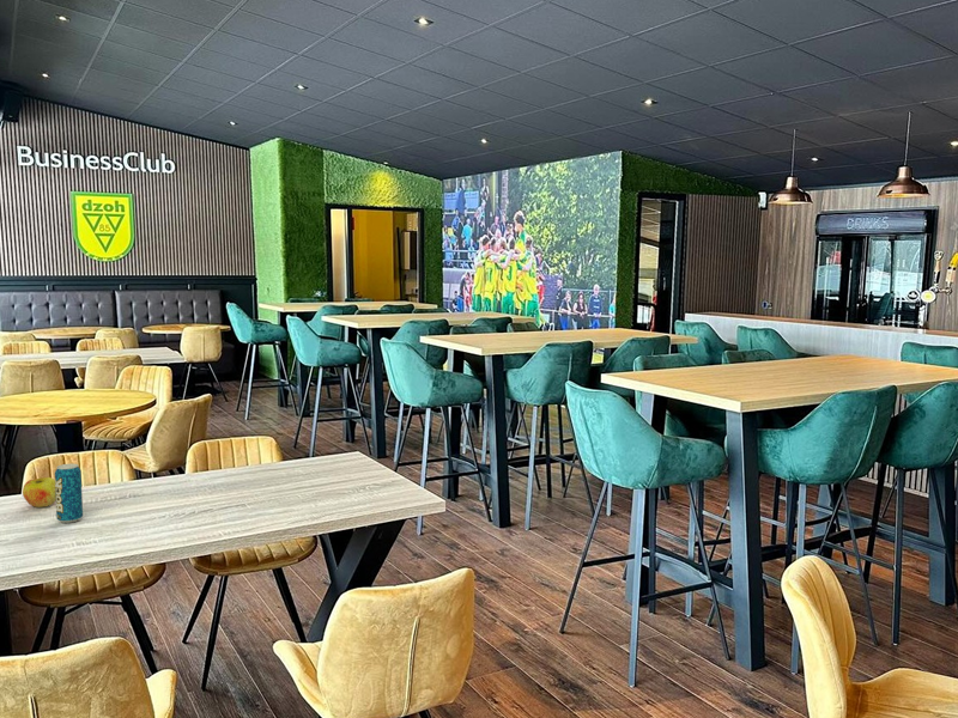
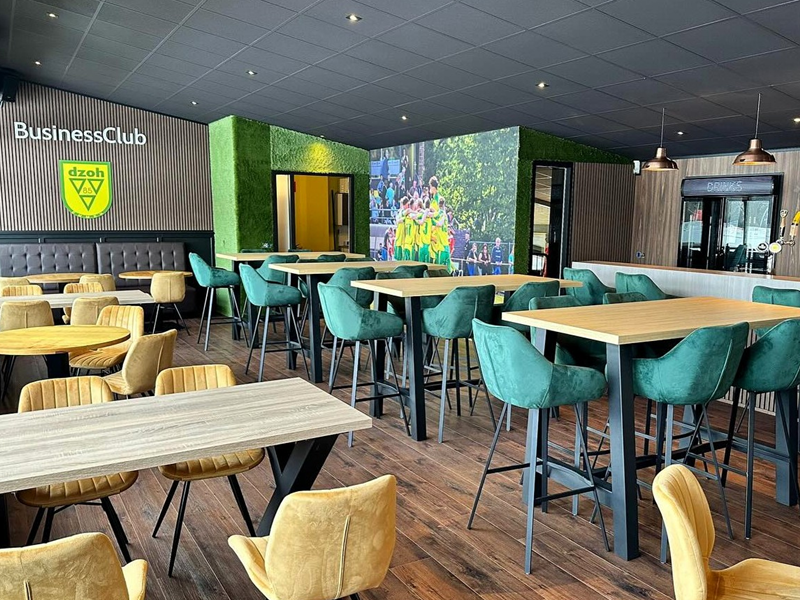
- apple (41, 492)
- beverage can (68, 493)
